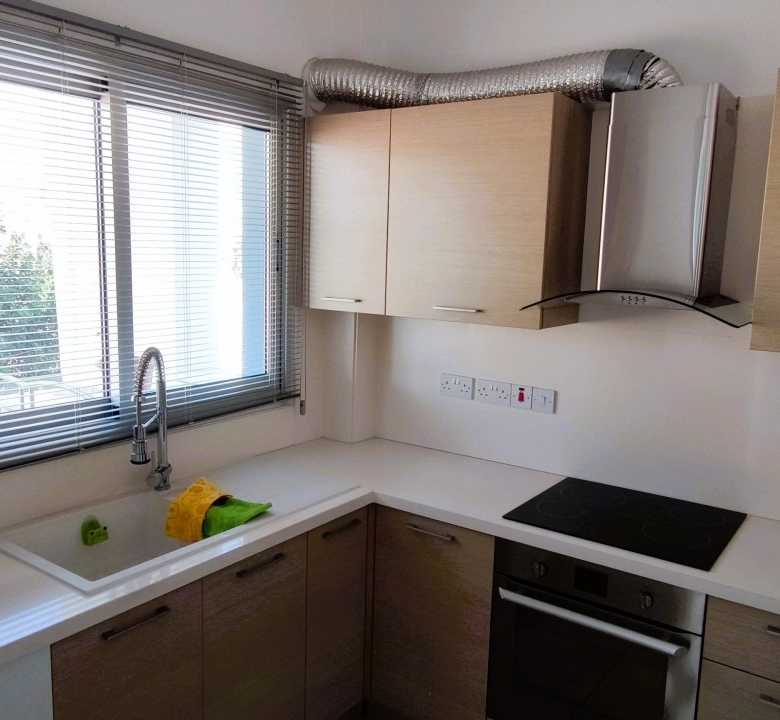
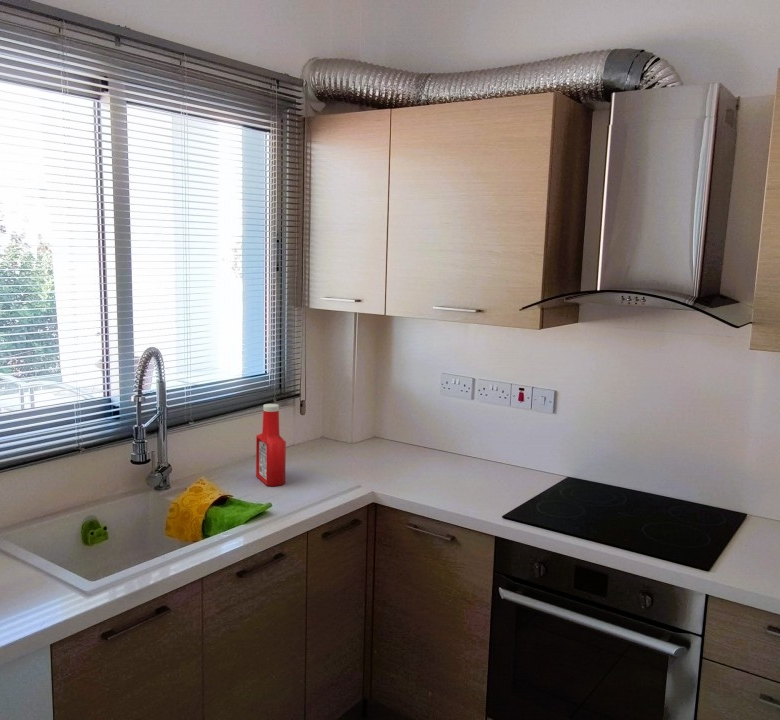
+ soap bottle (270, 442)
